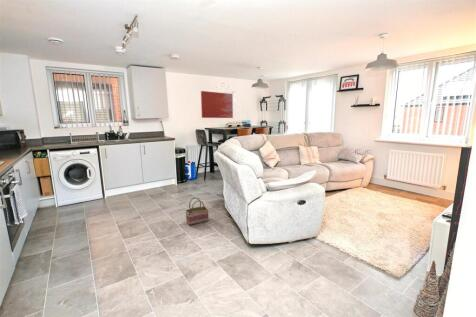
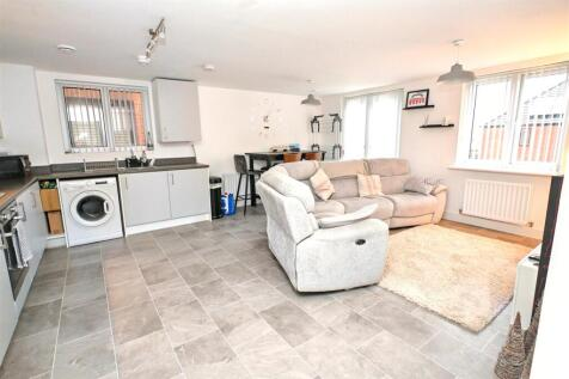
- wall art (217, 105)
- basket (197, 210)
